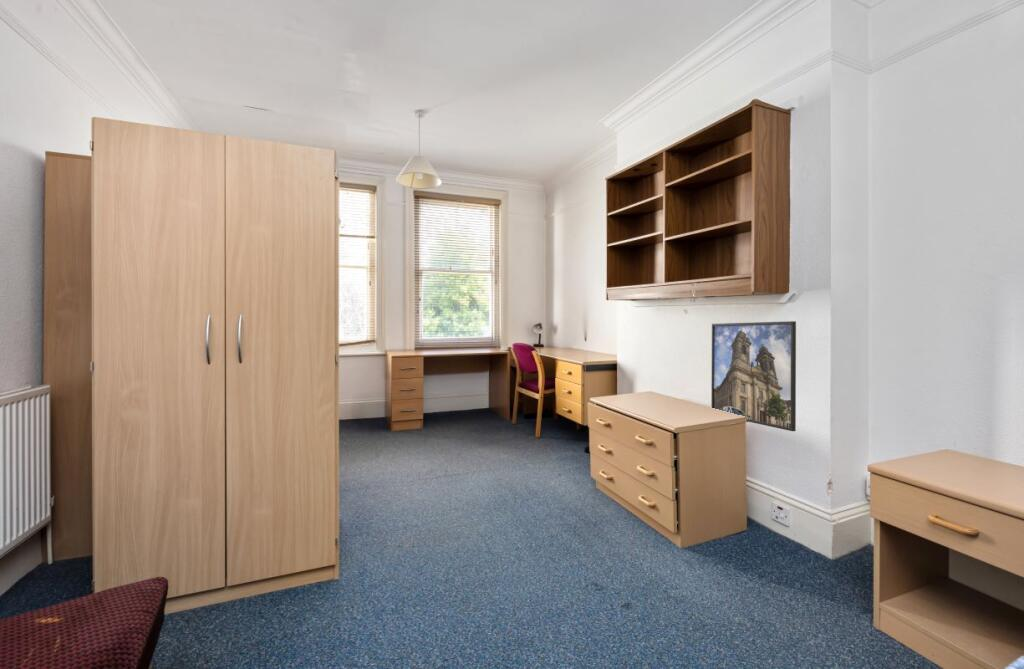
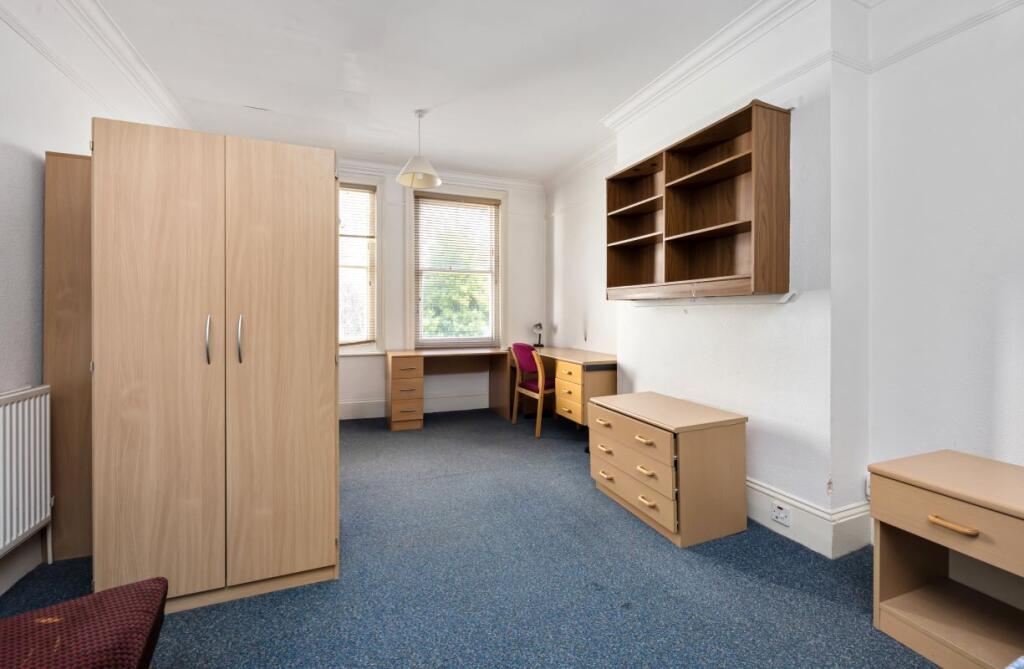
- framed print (749, 372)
